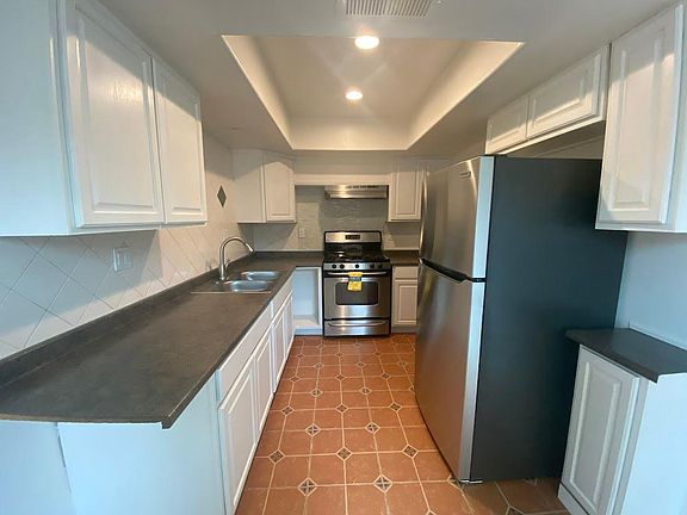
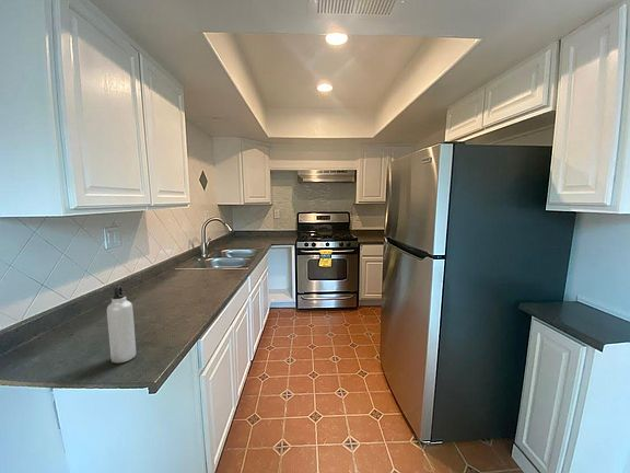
+ water bottle (120, 322)
